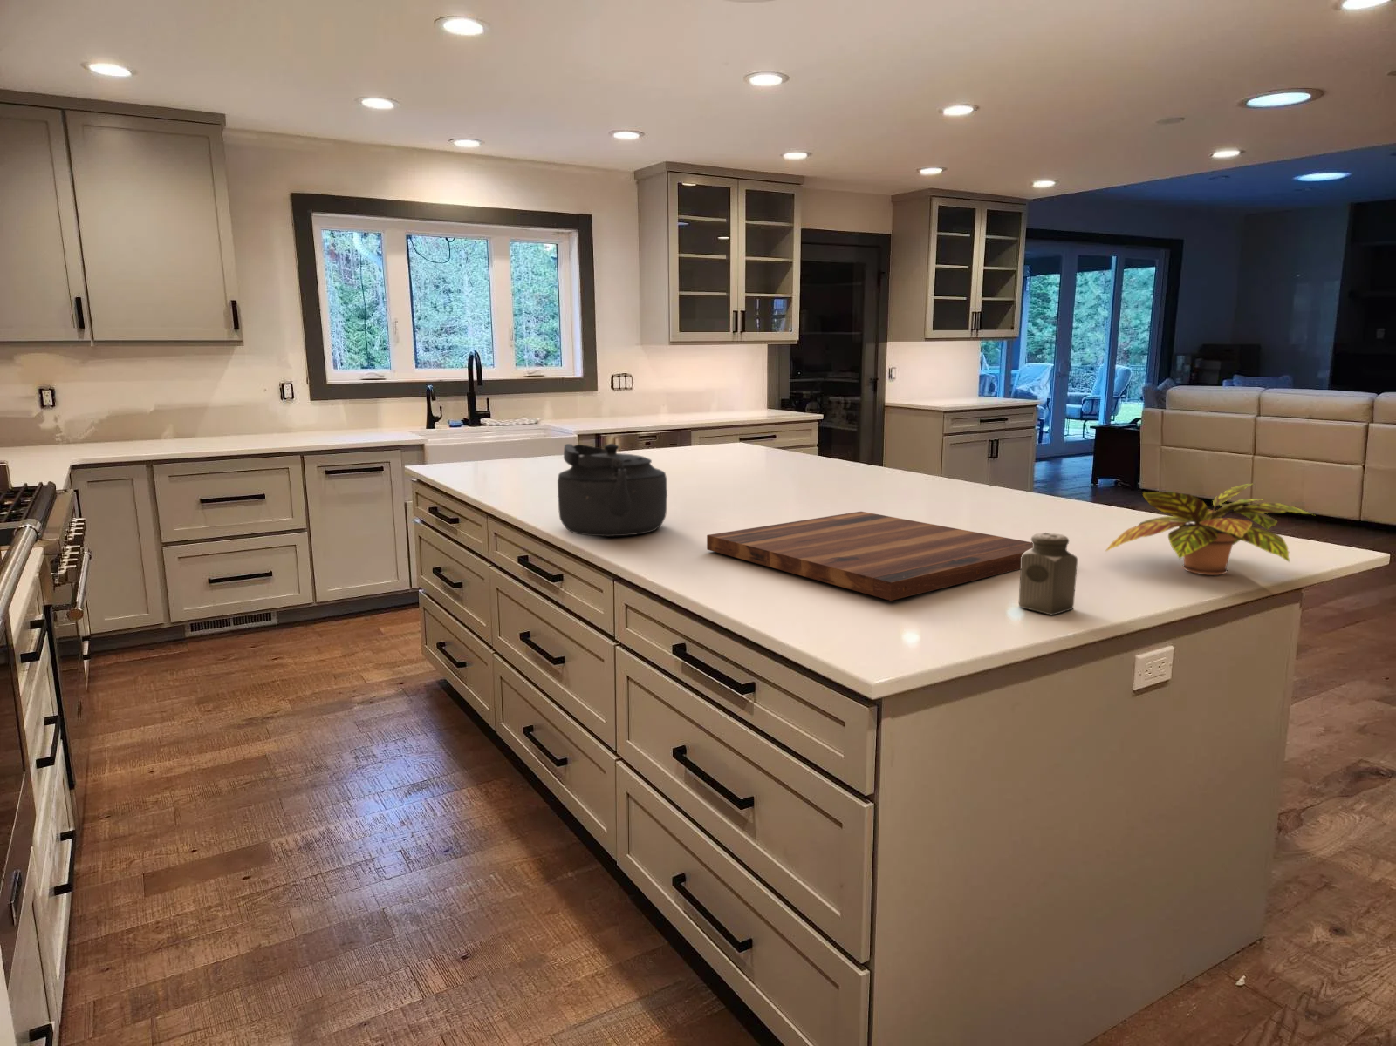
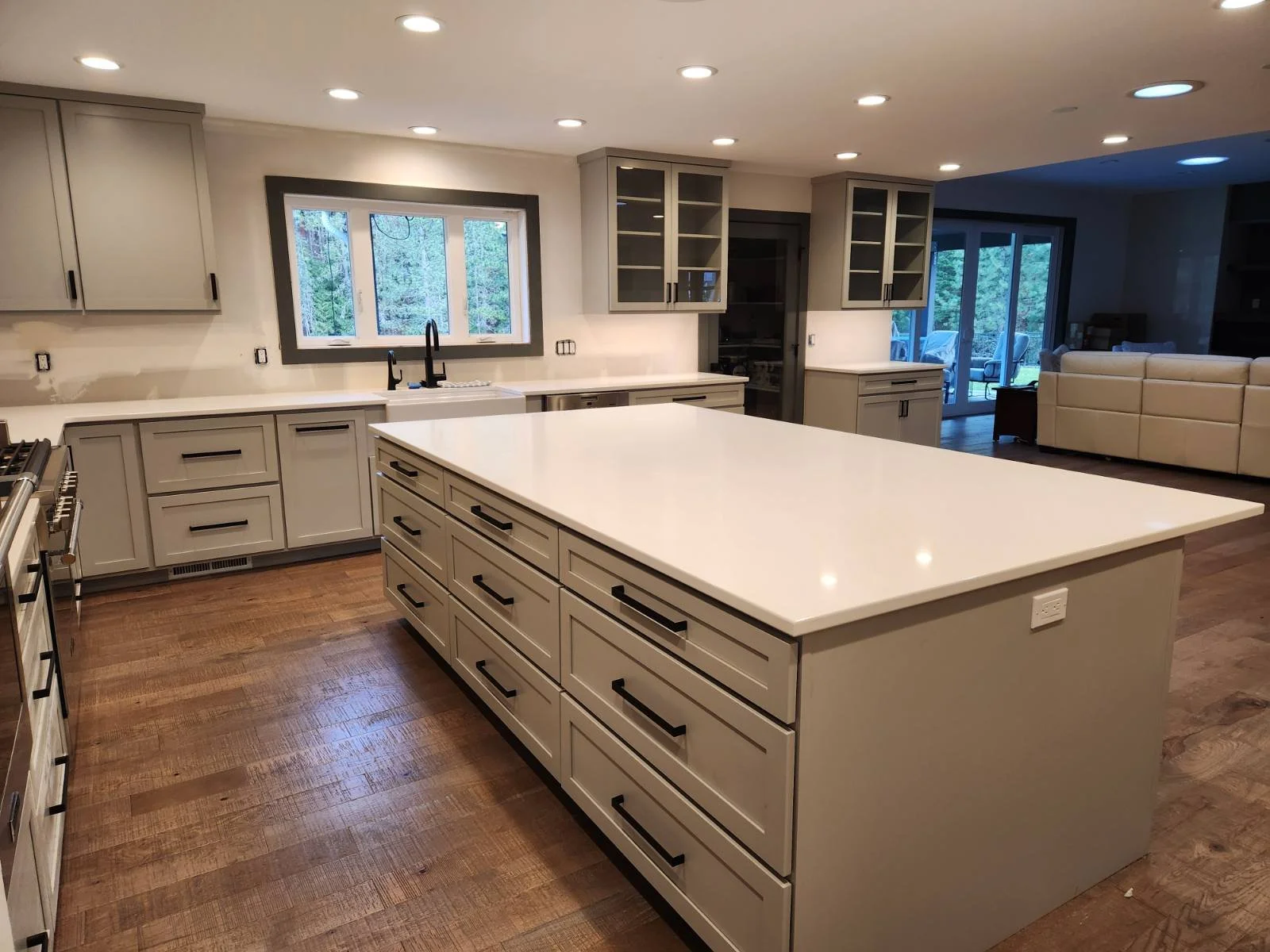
- kettle (611, 487)
- plant (1211, 525)
- cutting board (873, 547)
- salt shaker (1048, 571)
